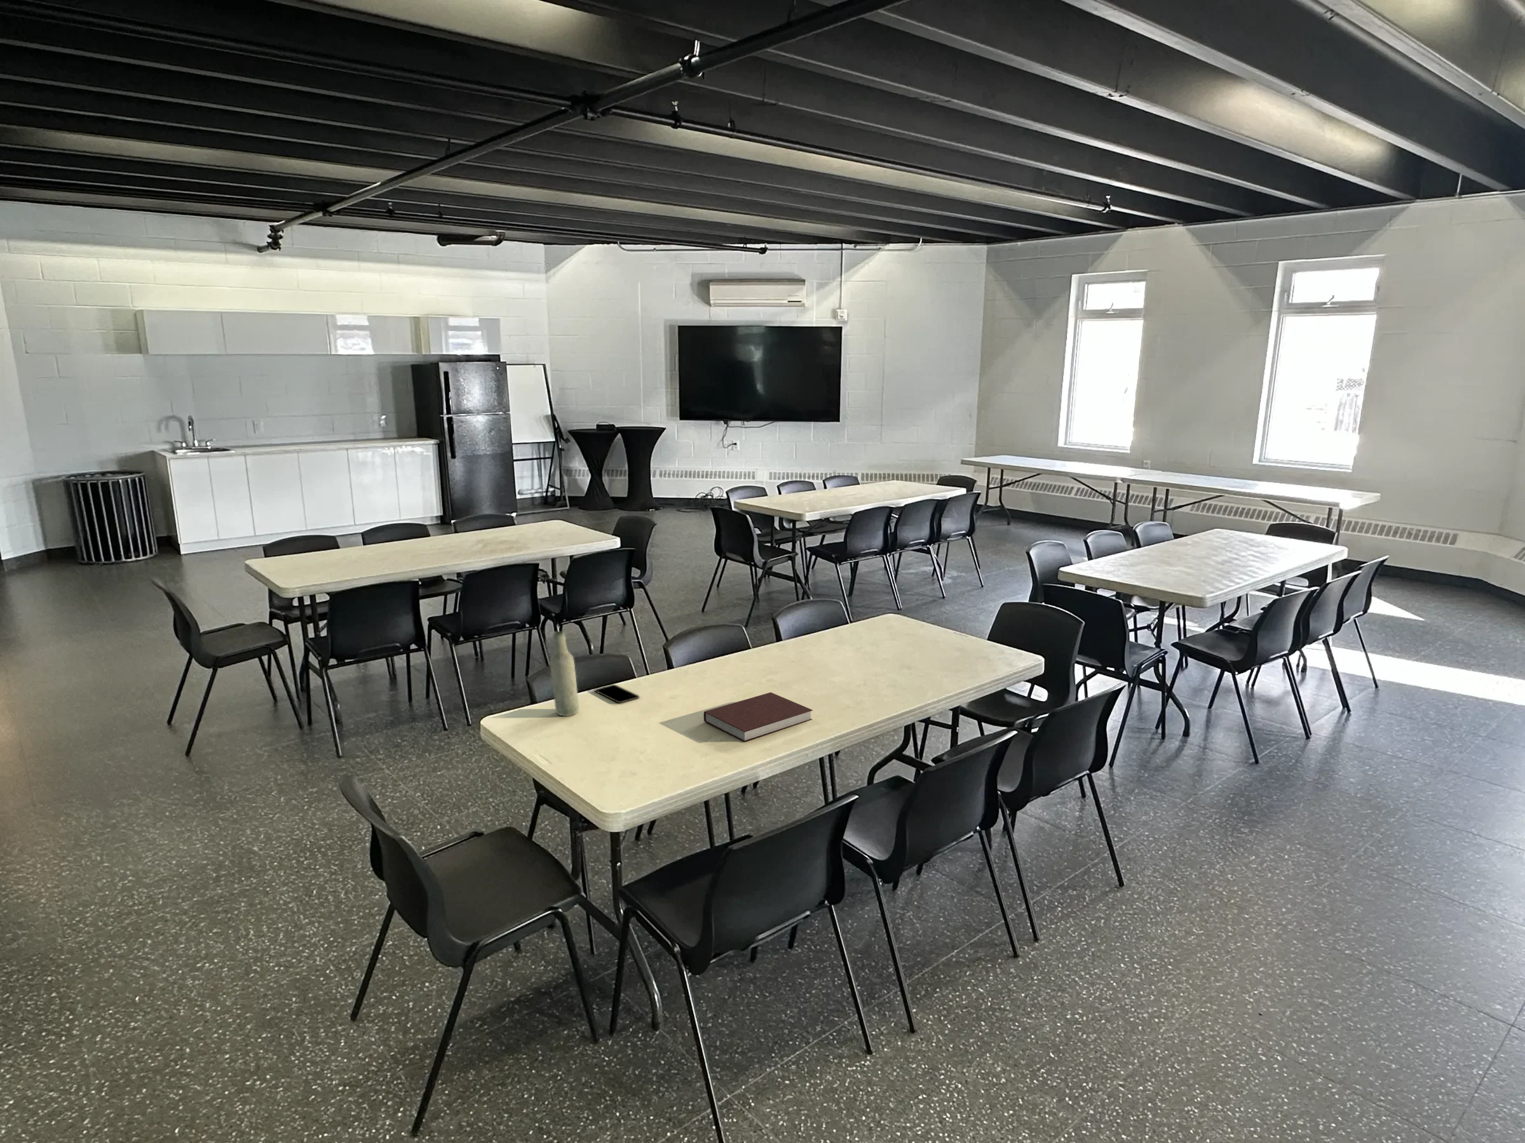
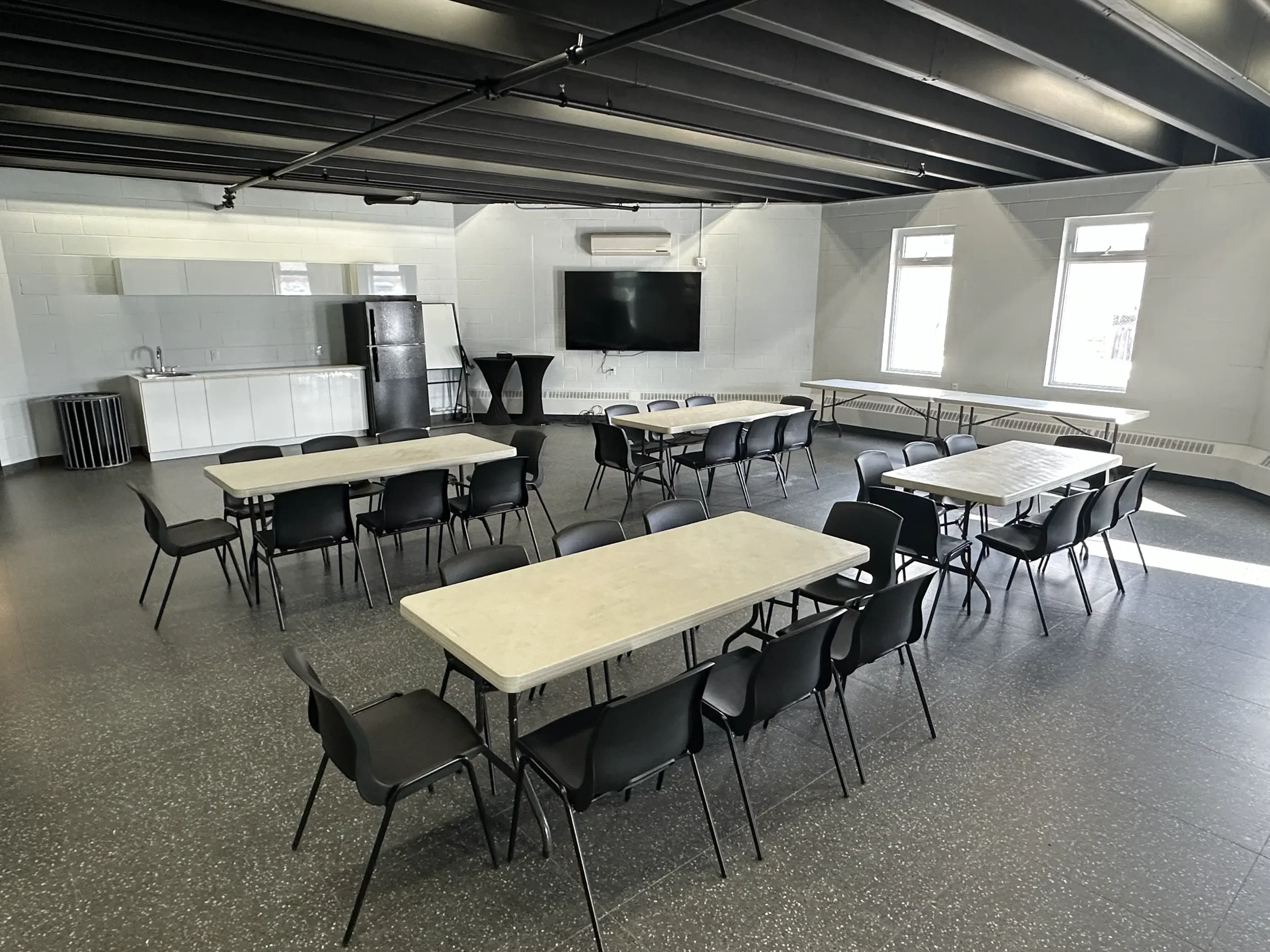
- notebook (758, 716)
- smartphone (616, 694)
- bottle (563, 672)
